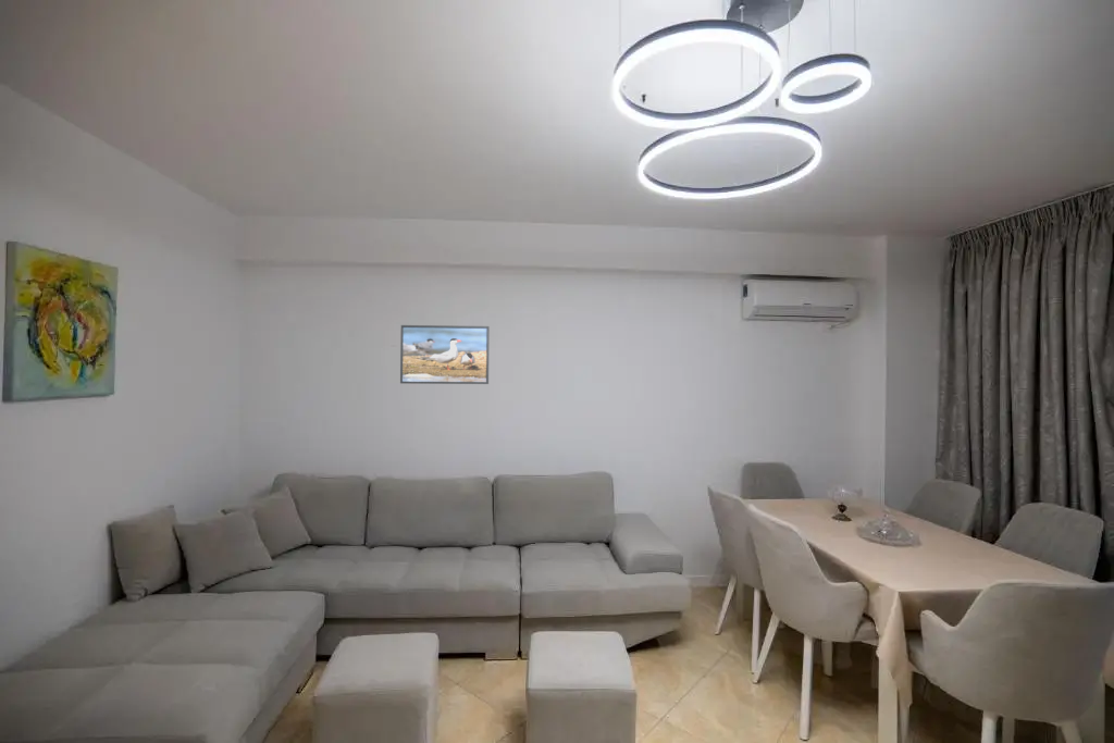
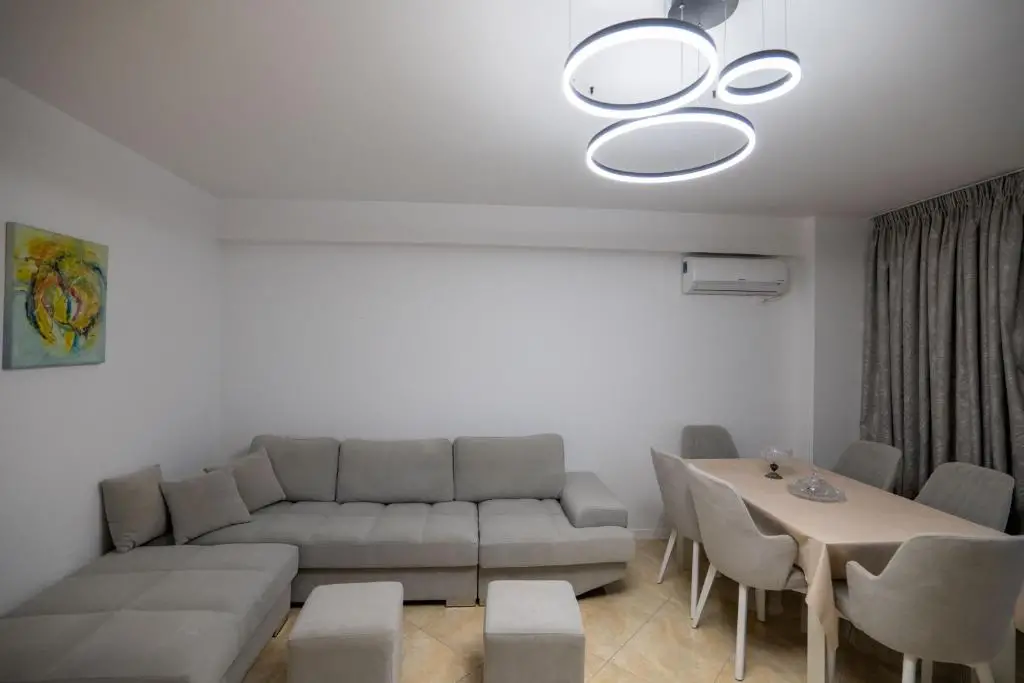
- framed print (445, 355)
